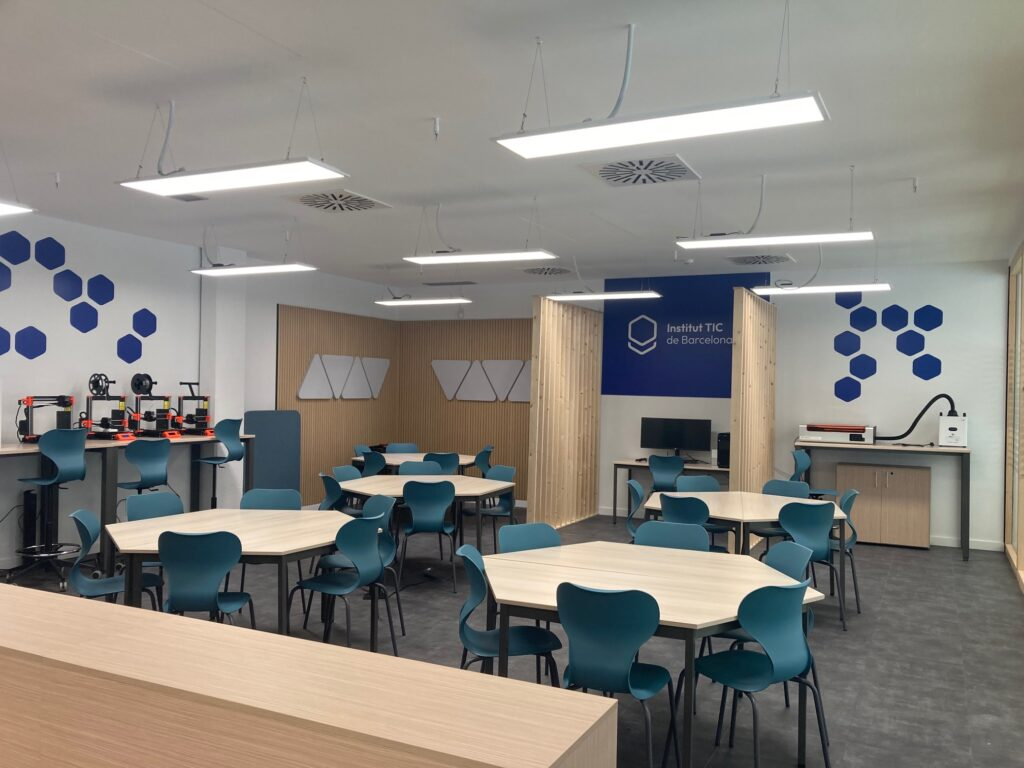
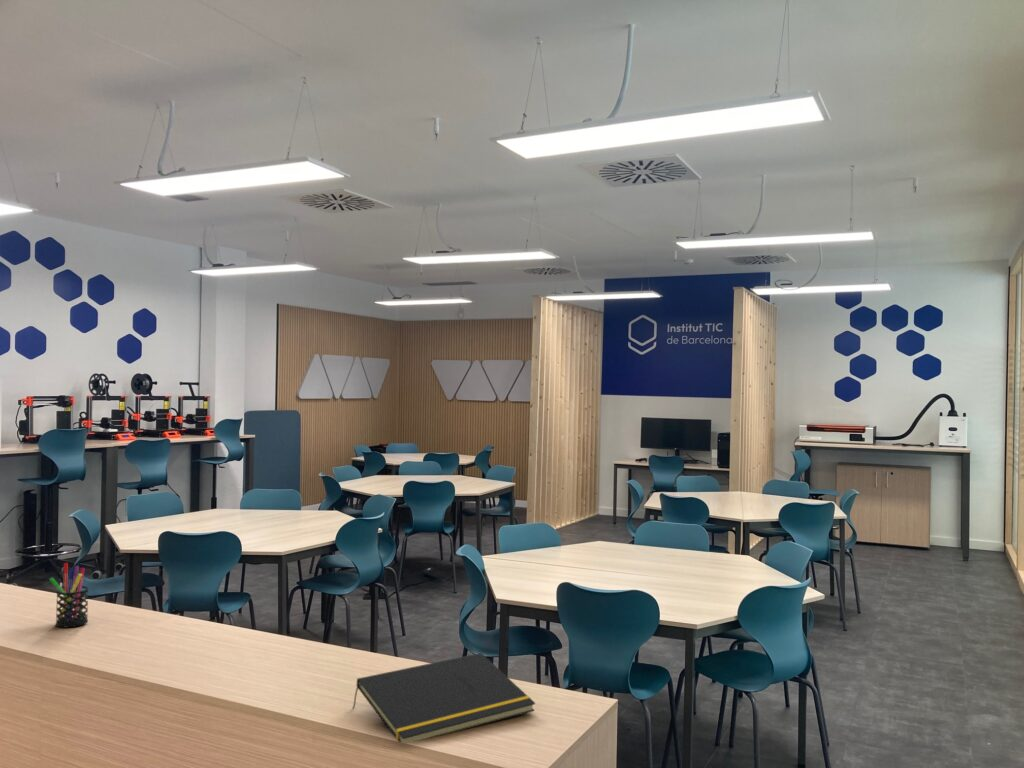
+ pen holder (68, 594)
+ notepad (445, 694)
